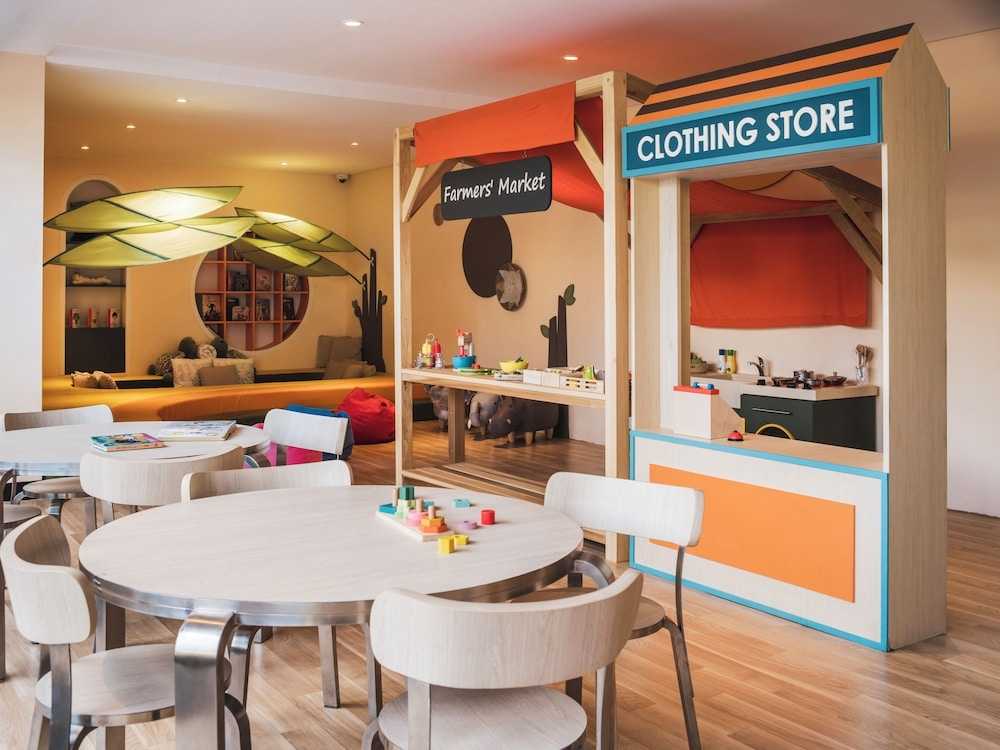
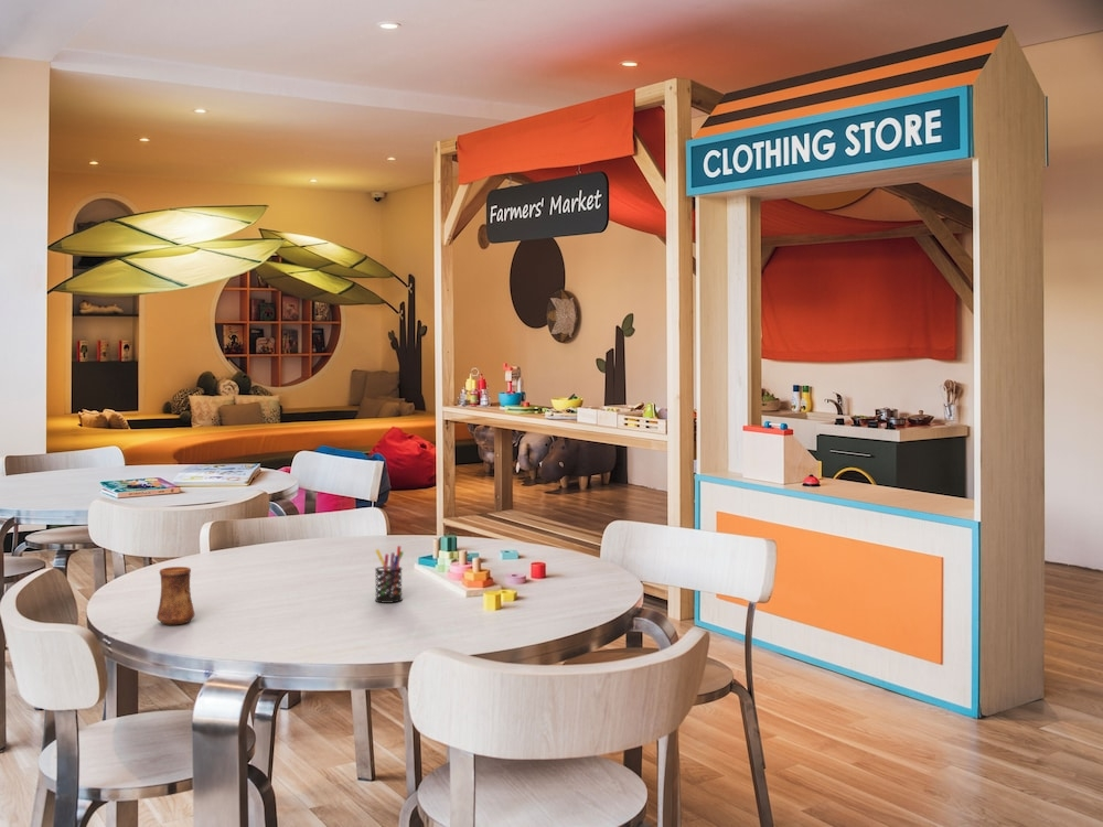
+ pen holder (392, 572)
+ cup (175, 594)
